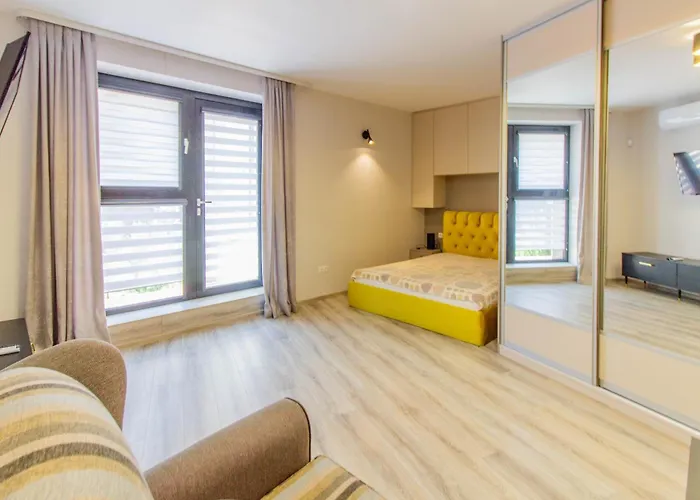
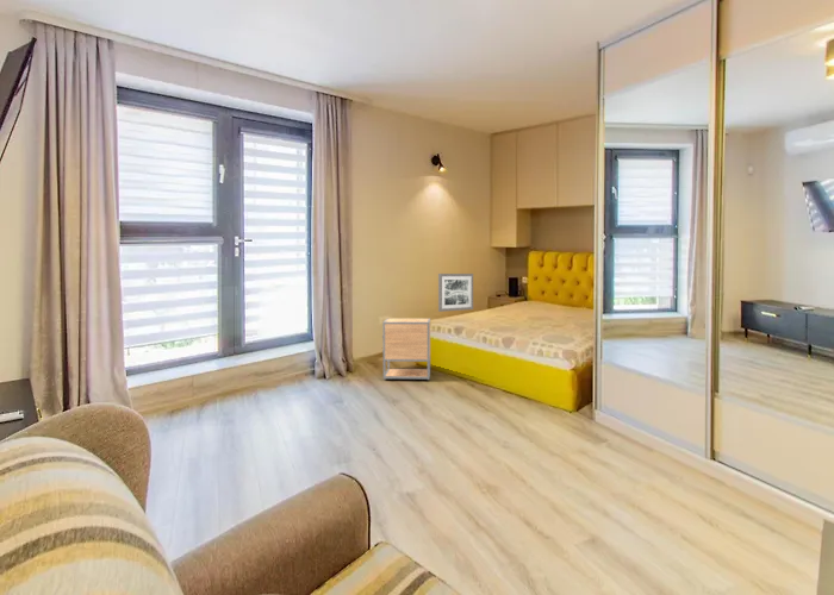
+ wall art (456, 292)
+ nightstand (407, 347)
